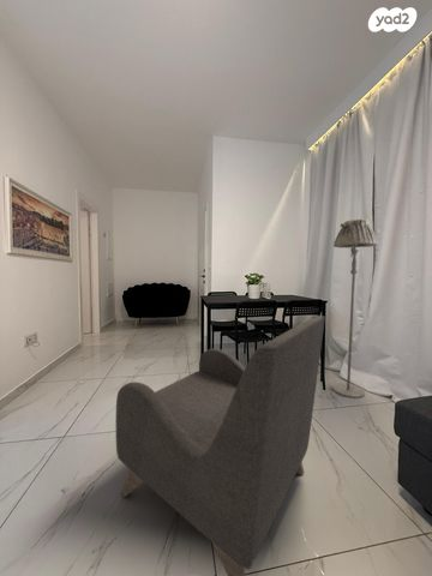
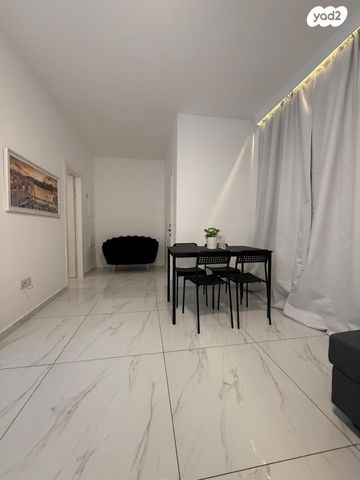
- armchair (221, 401)
- floor lamp (352, 307)
